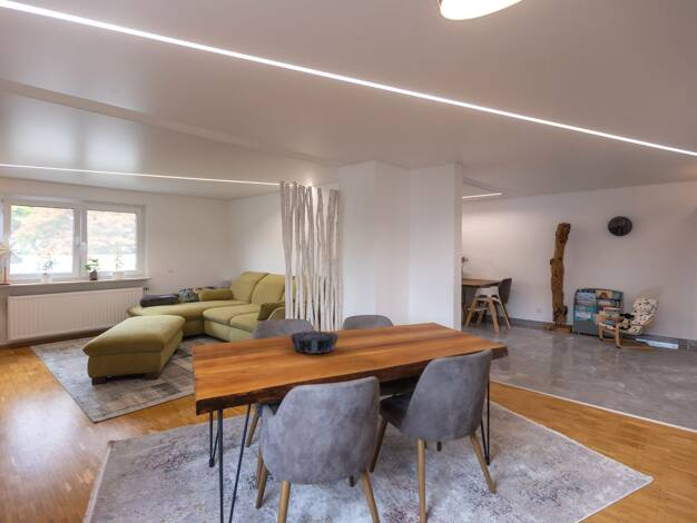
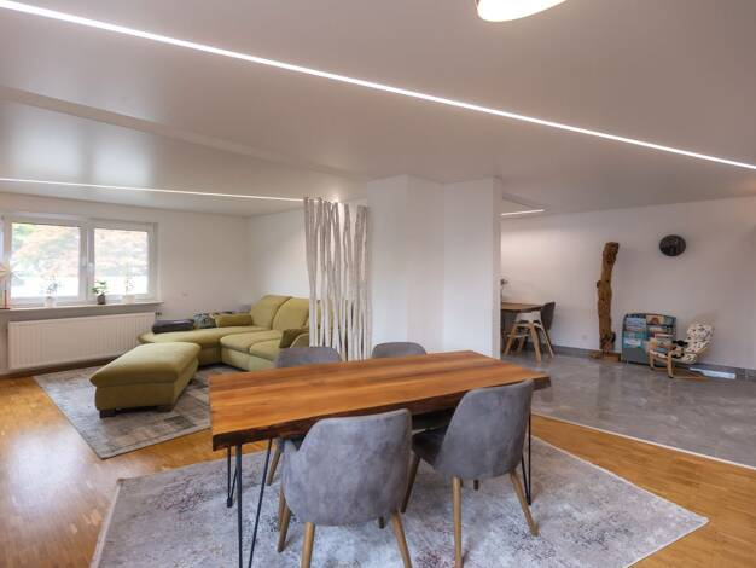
- decorative bowl (314, 342)
